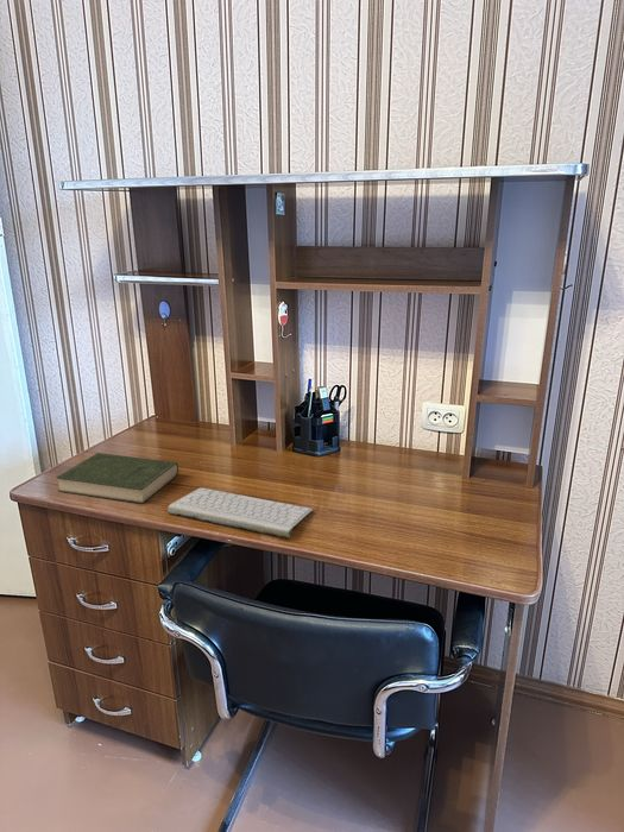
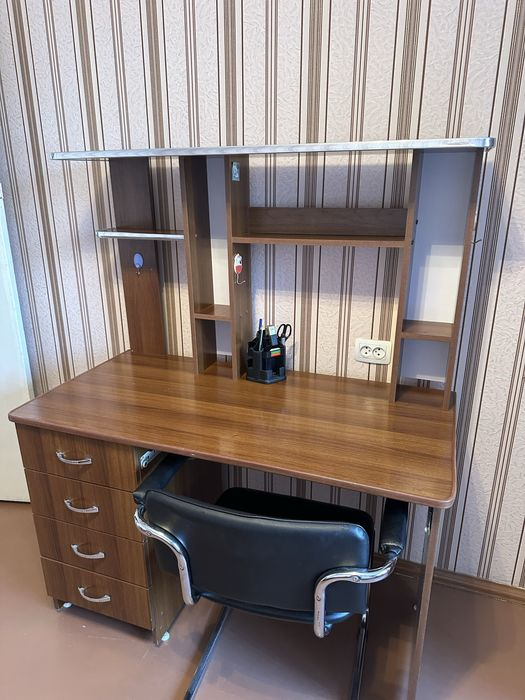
- book (119, 475)
- keyboard (240, 508)
